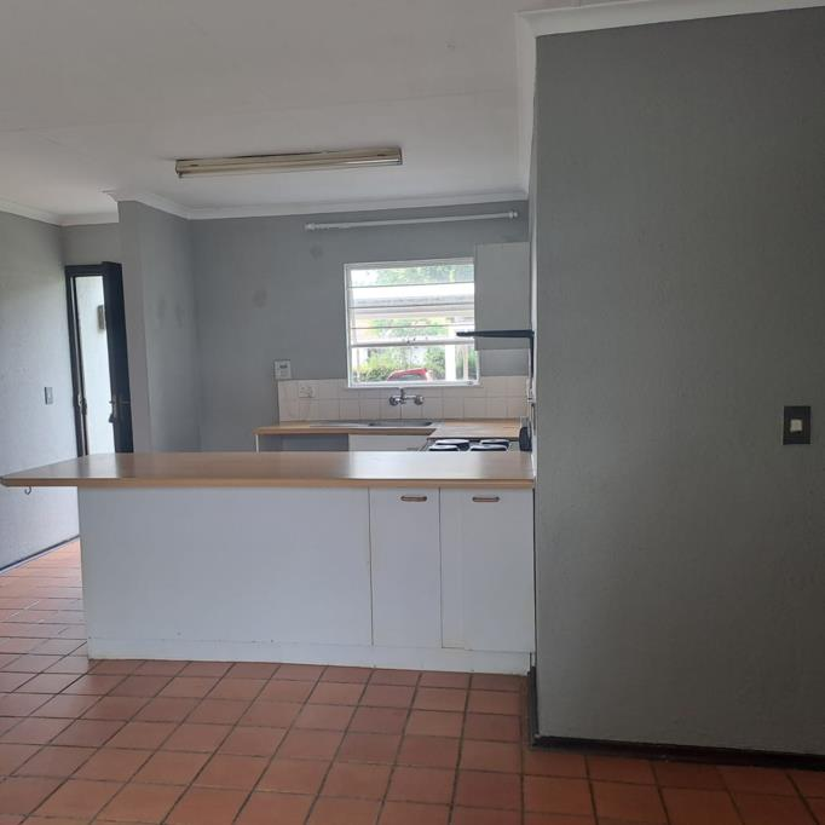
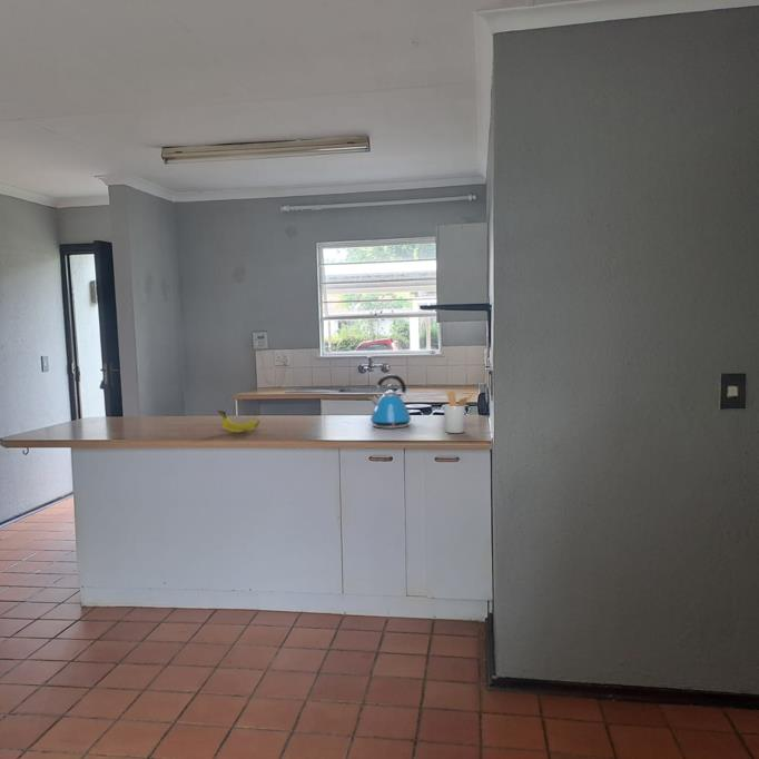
+ fruit (239, 424)
+ utensil holder (460, 411)
+ kettle (392, 400)
